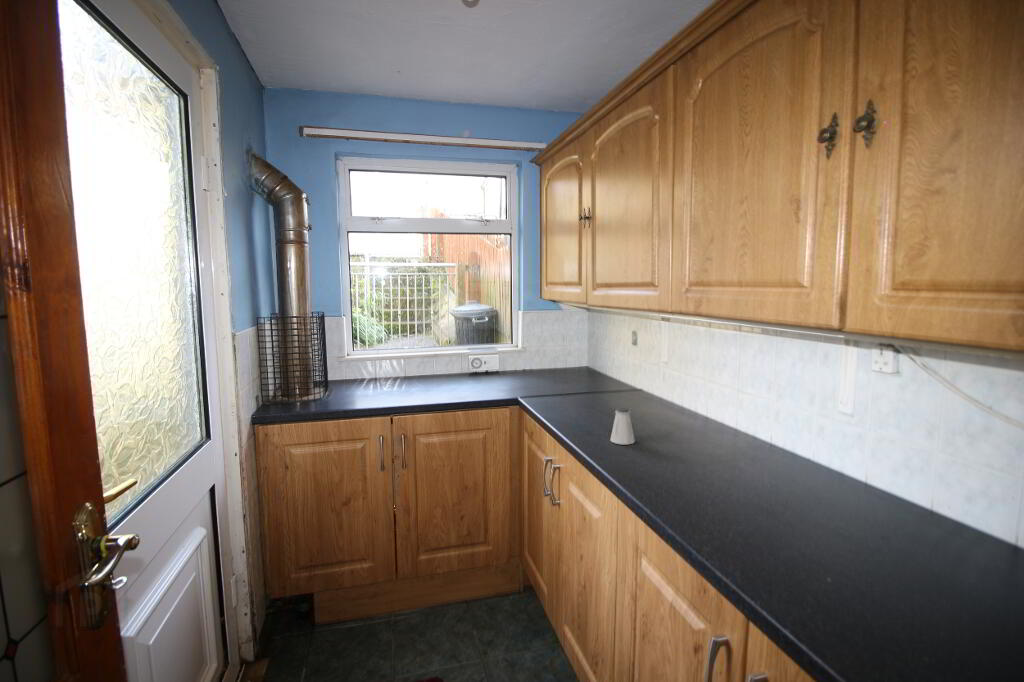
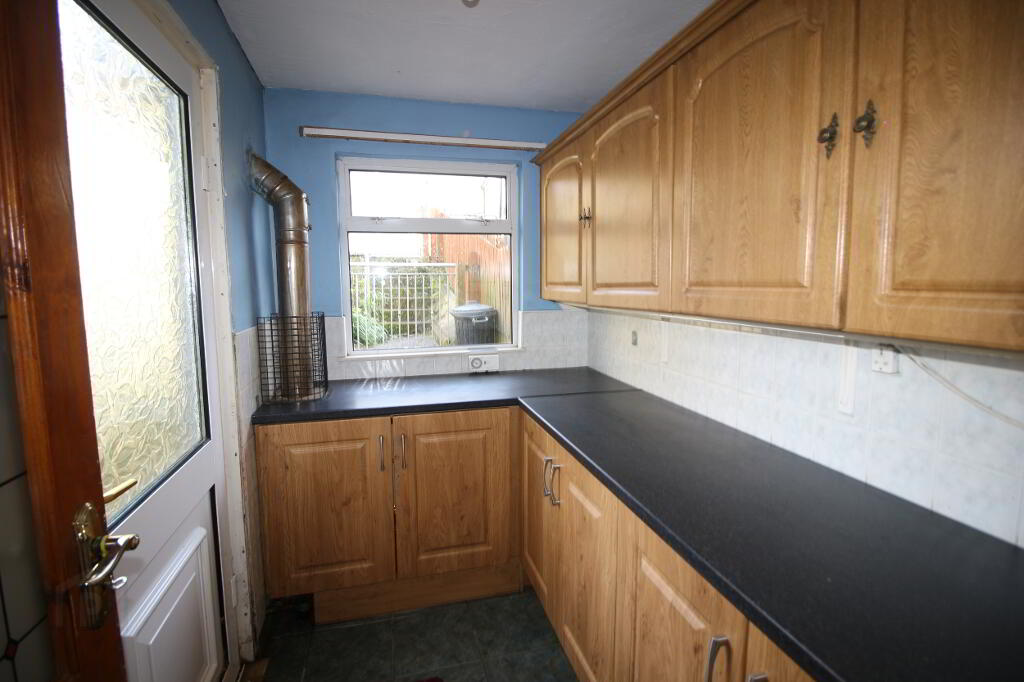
- saltshaker (622, 424)
